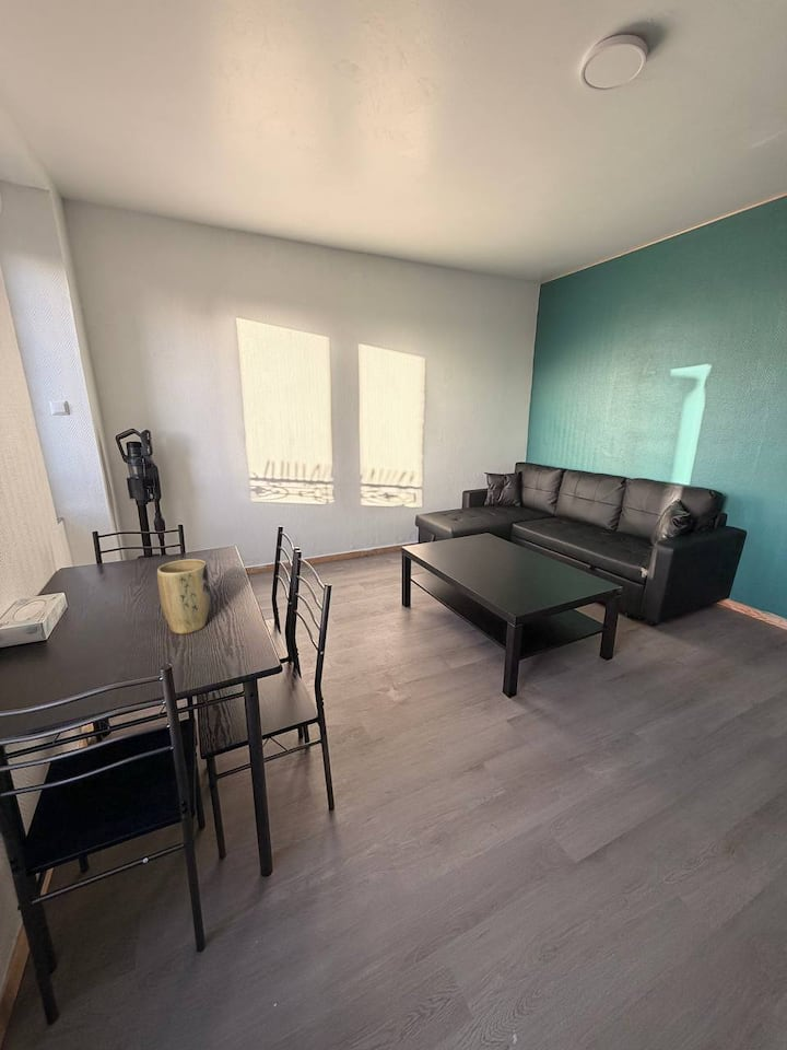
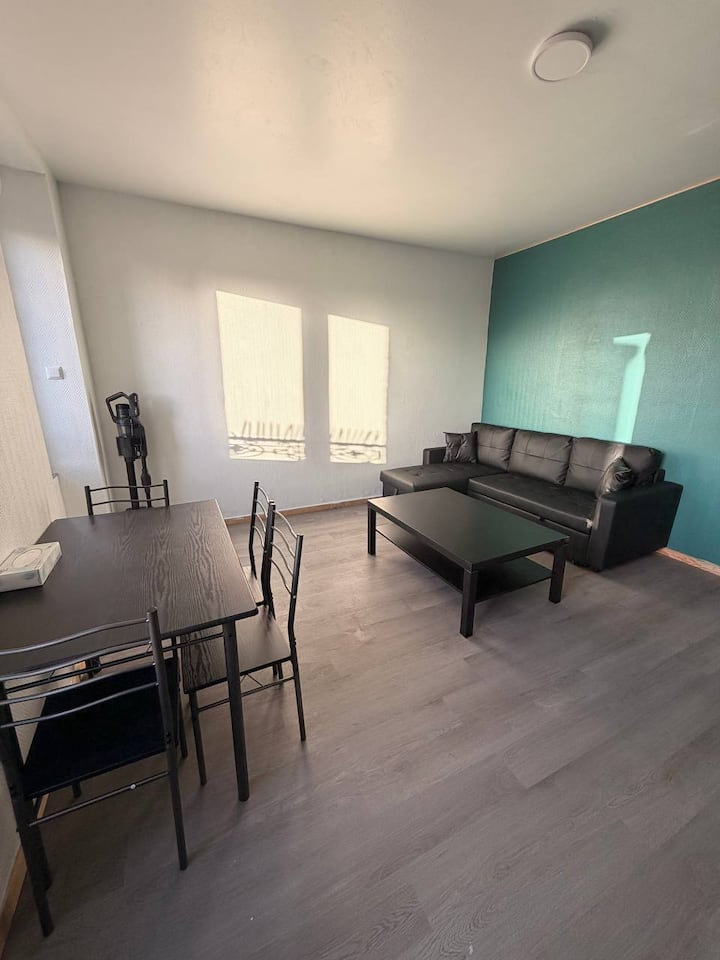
- plant pot (186, 596)
